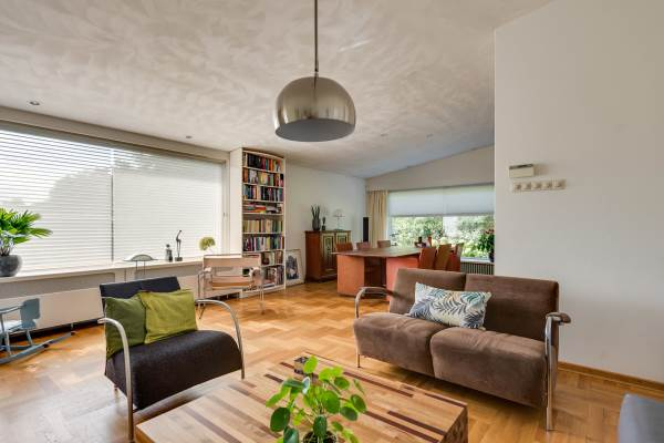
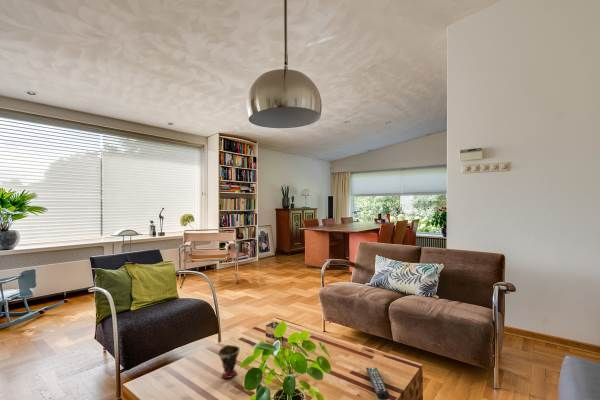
+ cup (229, 361)
+ remote control (376, 381)
